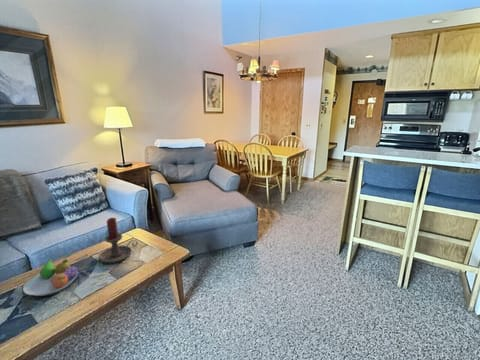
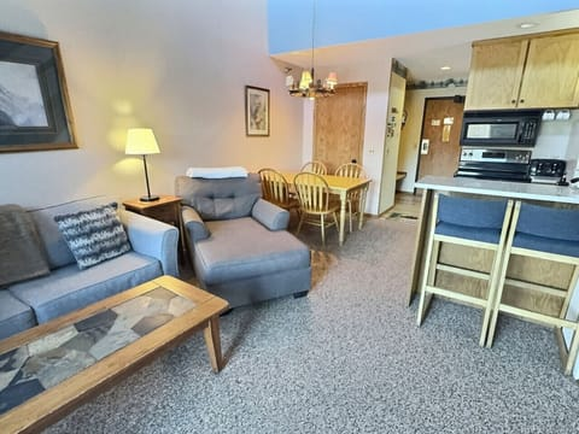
- candle holder (118, 235)
- fruit bowl (51, 274)
